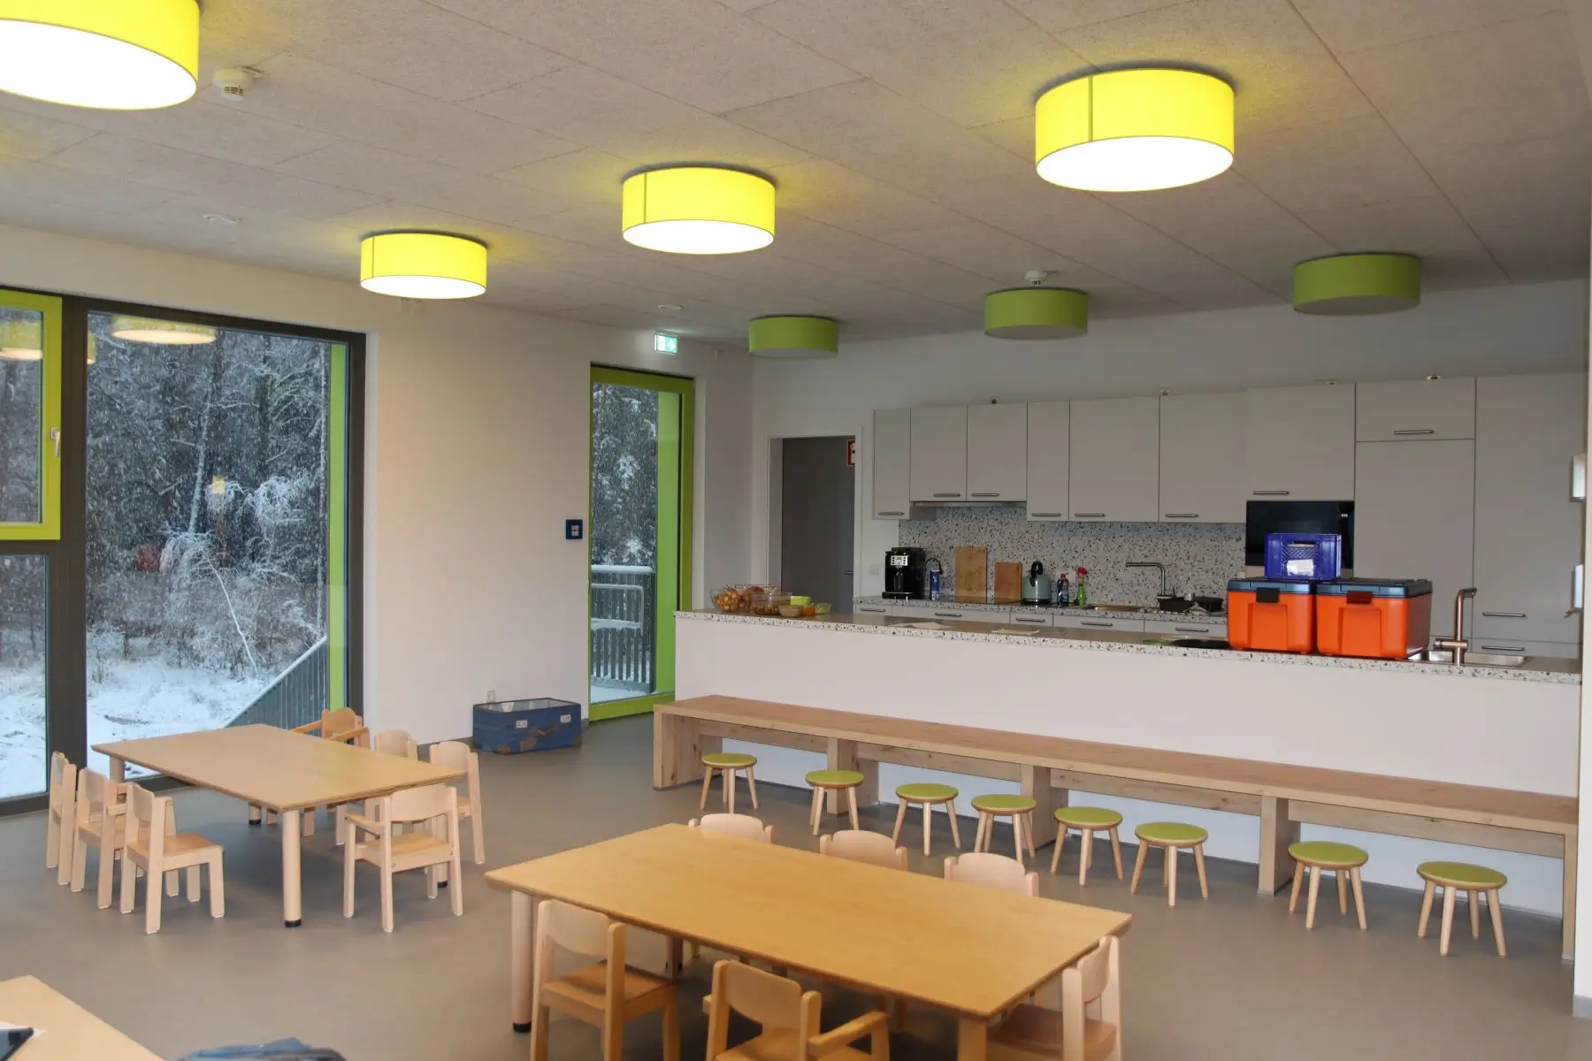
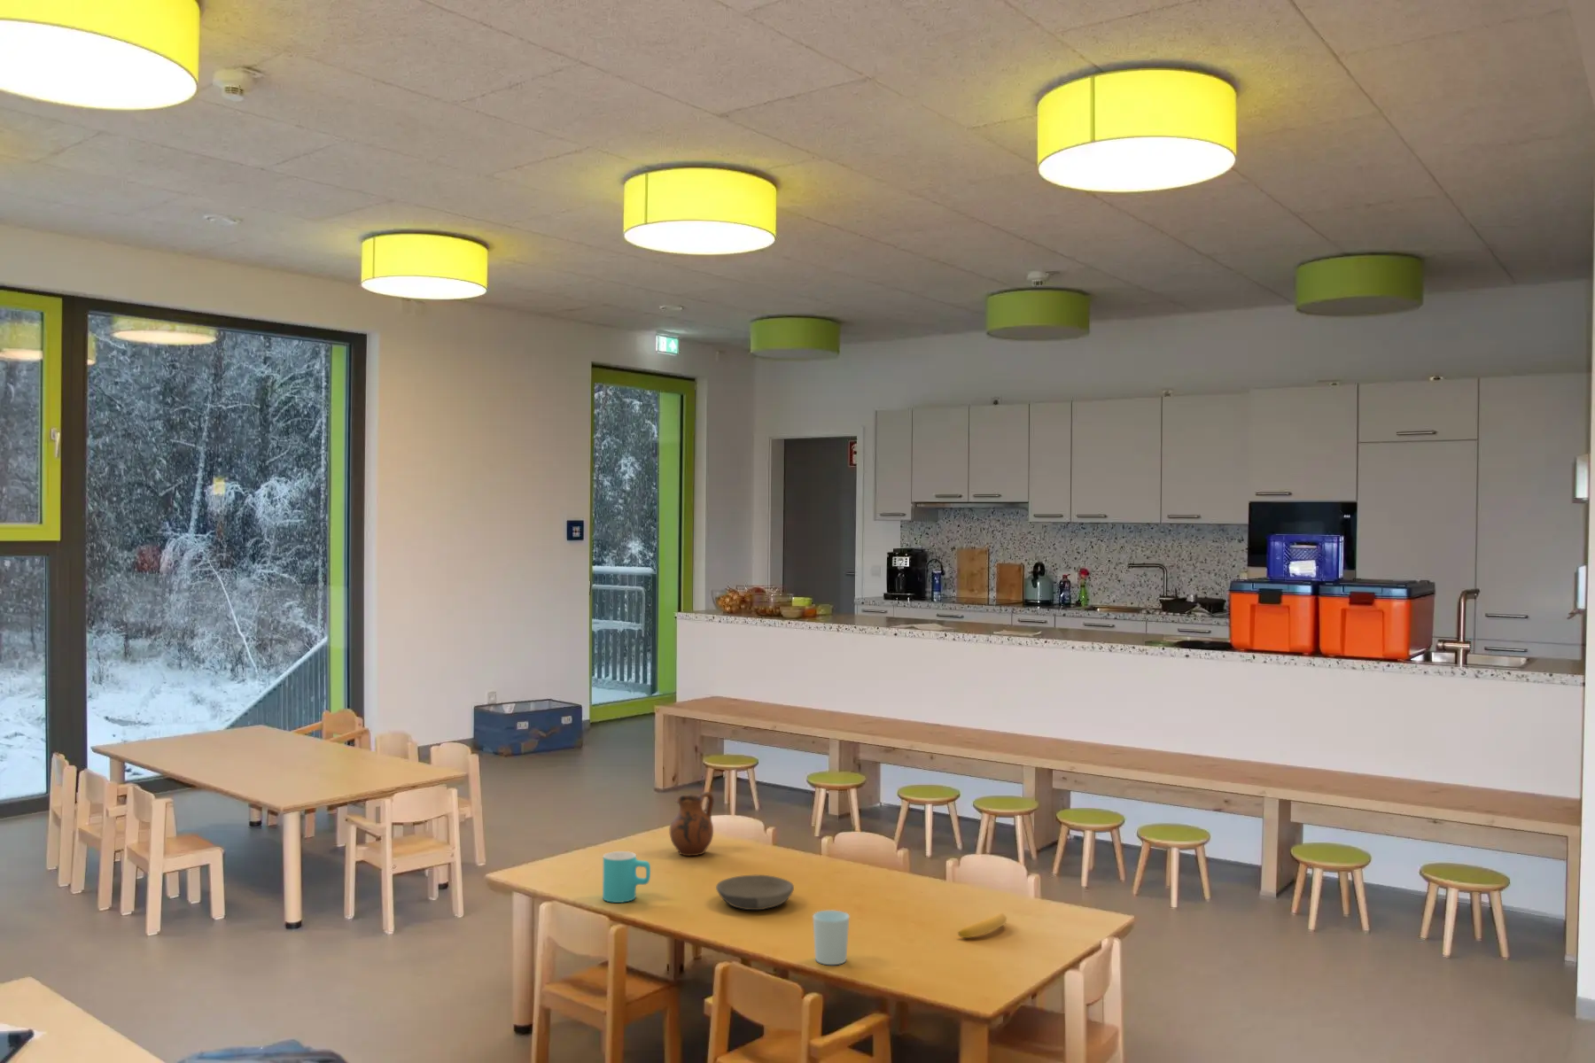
+ bowl (754, 893)
+ cup (831, 937)
+ cup (624, 877)
+ banana (984, 922)
+ pitcher (691, 822)
